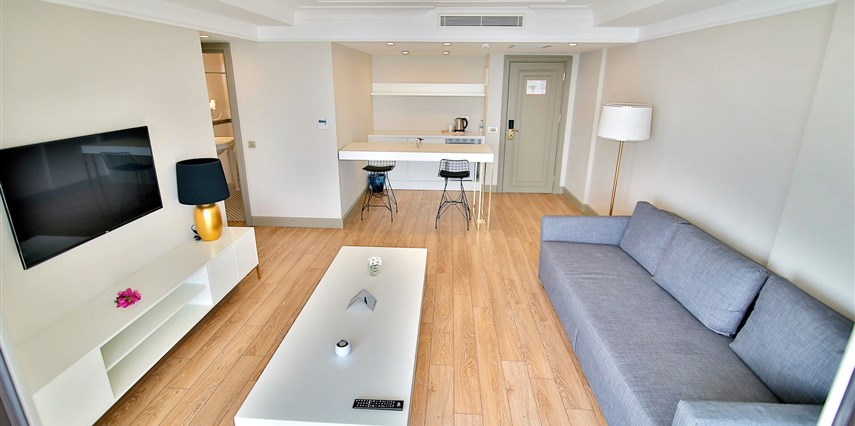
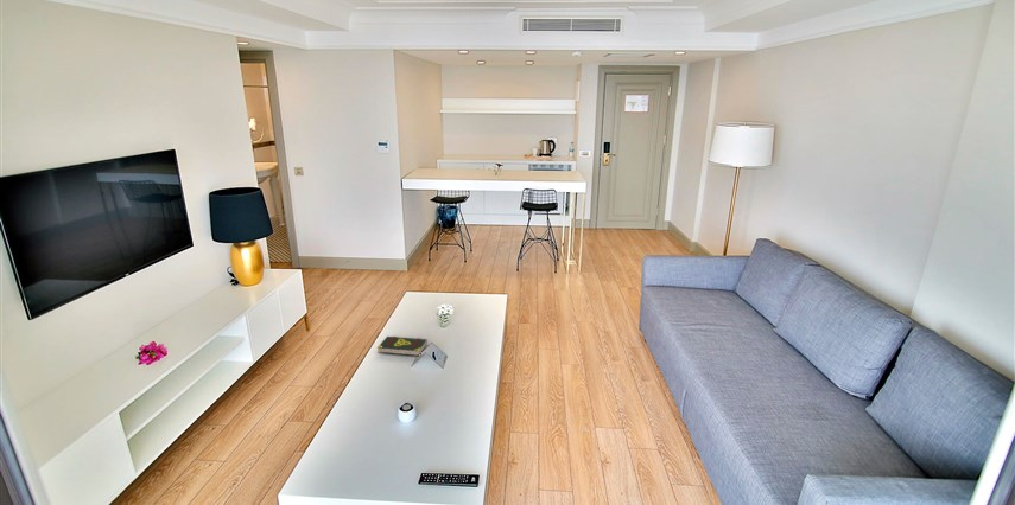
+ book (402, 345)
